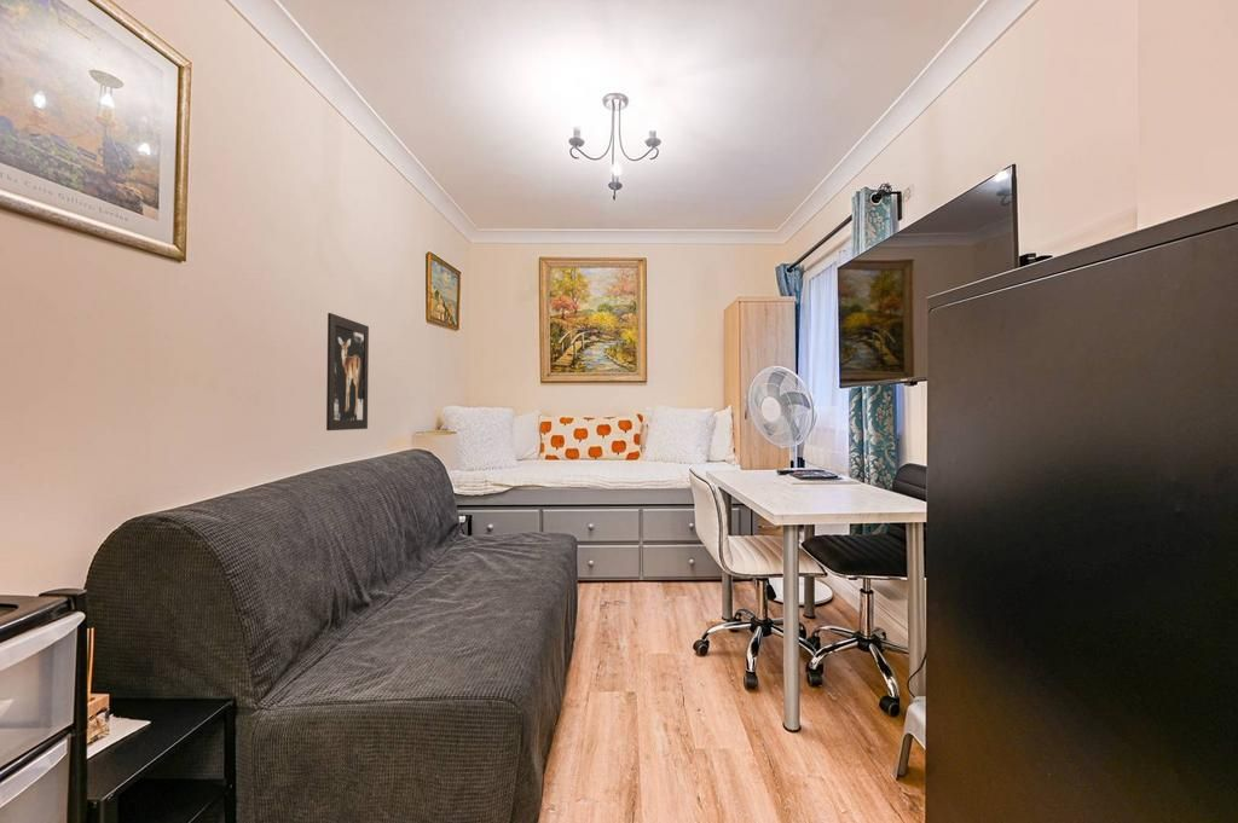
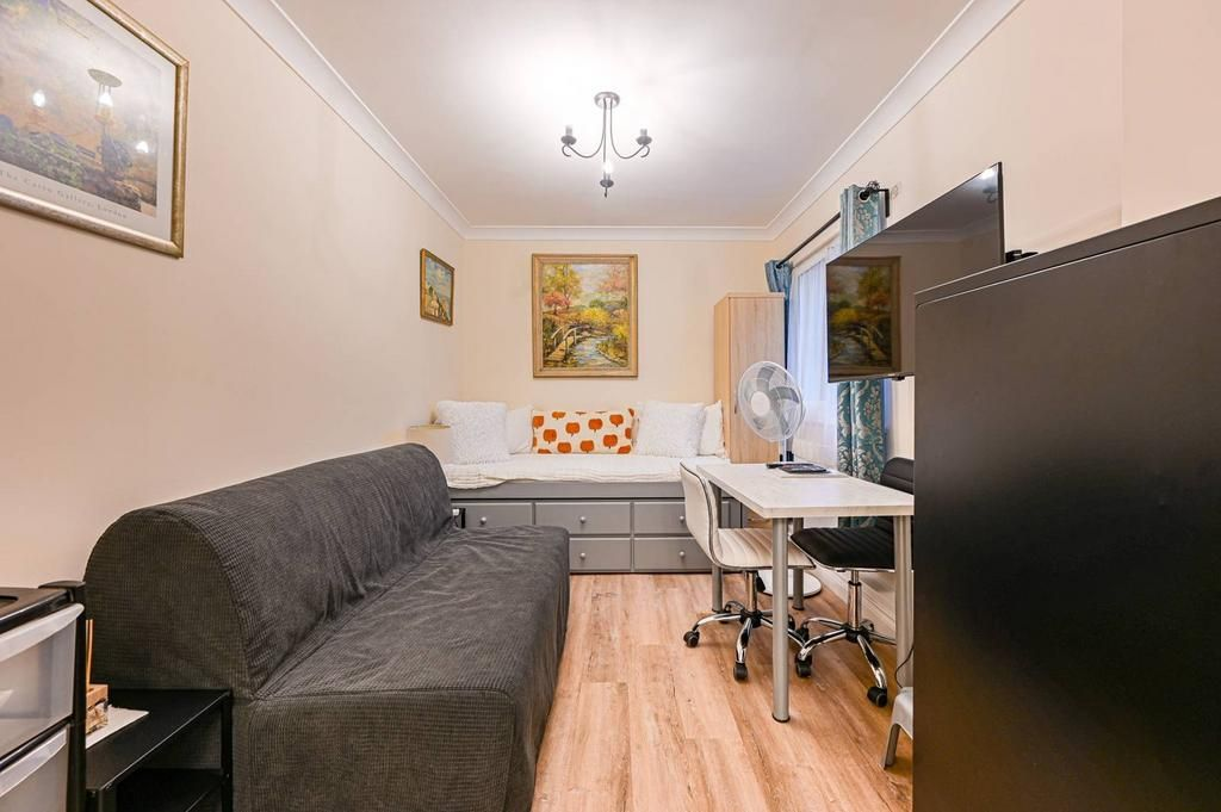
- wall art (348, 375)
